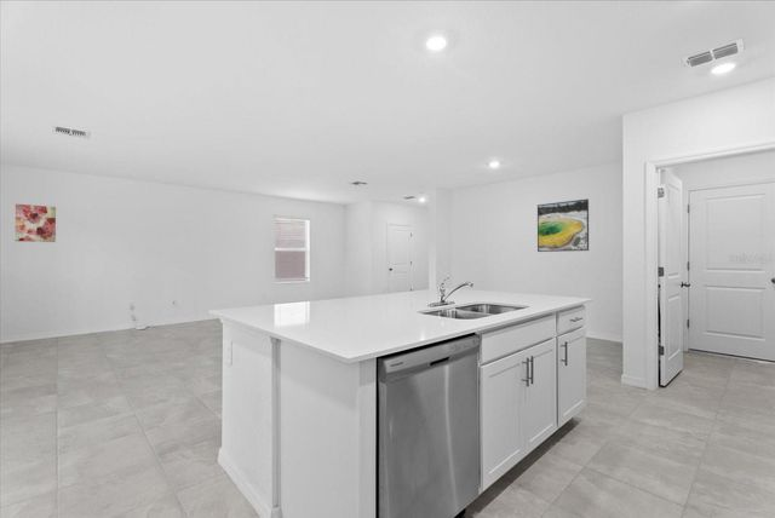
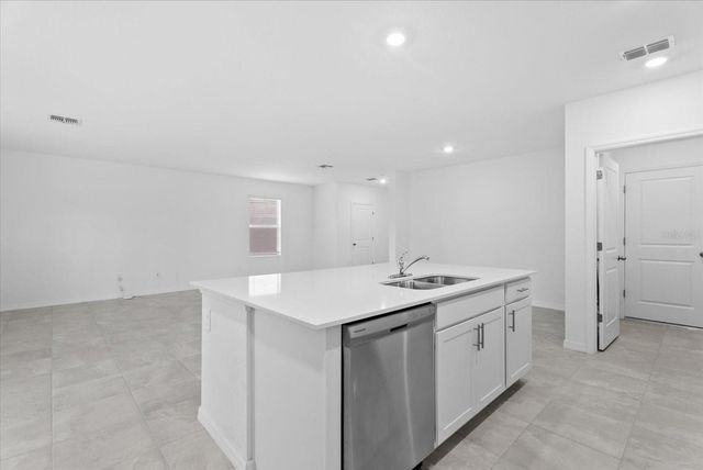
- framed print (561, 226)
- wall art (35, 223)
